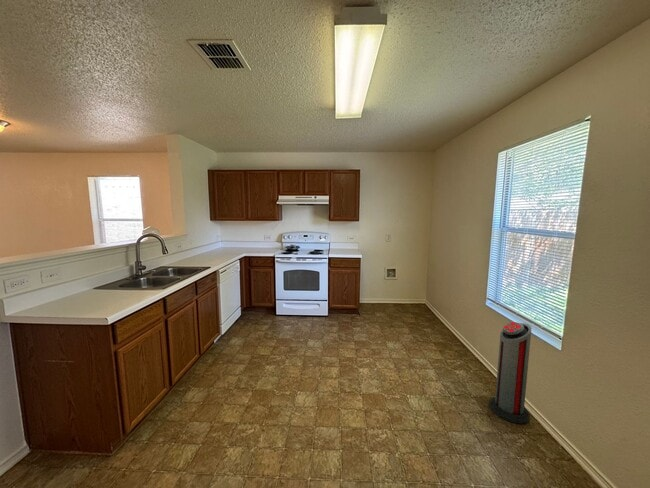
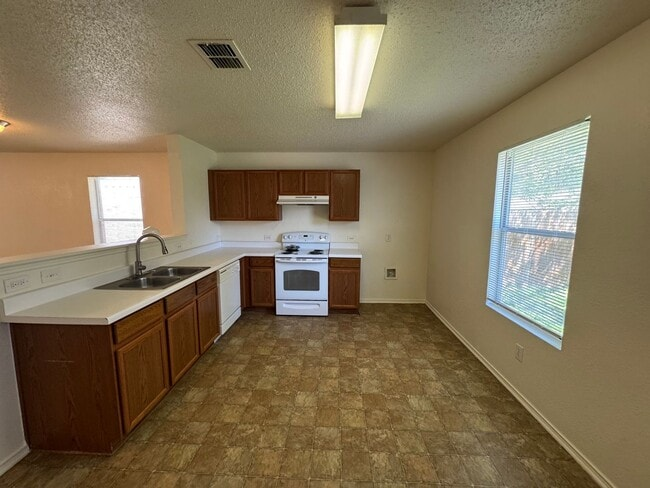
- air purifier (512, 367)
